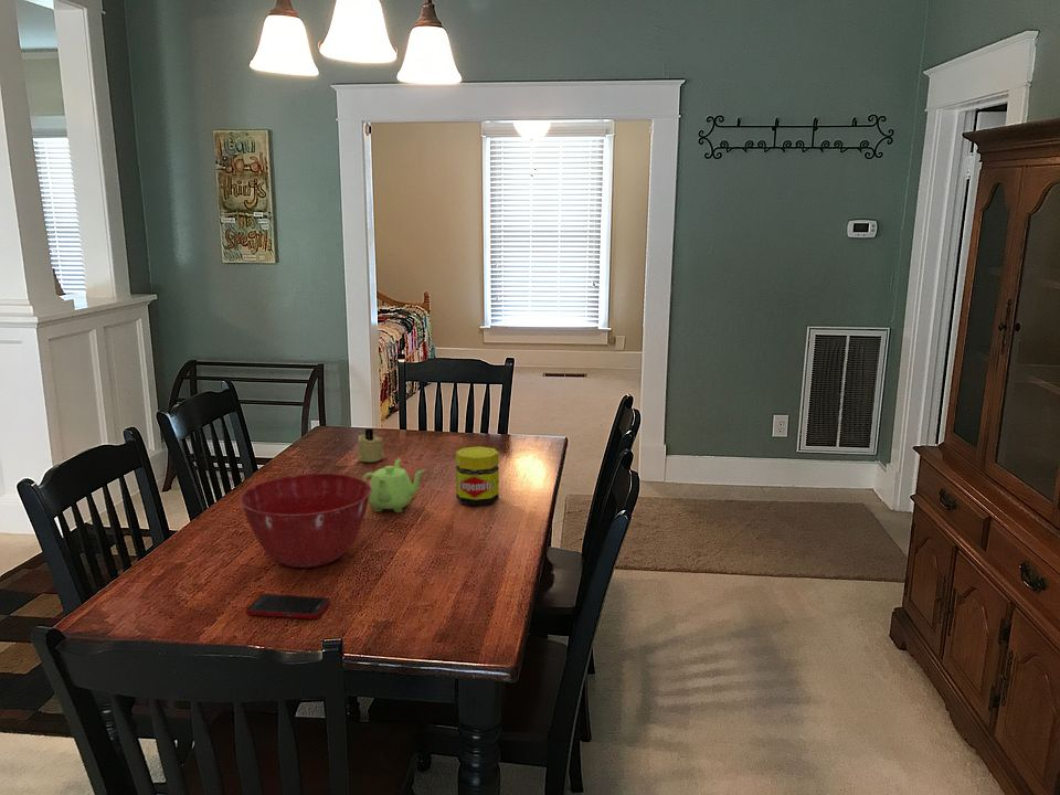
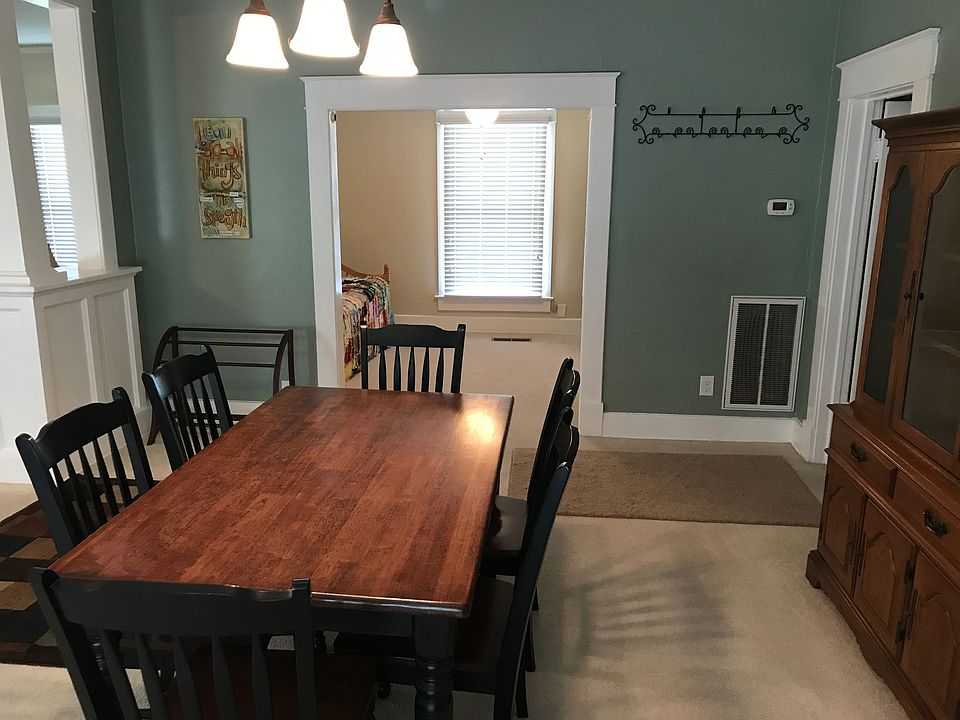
- jar (477, 476)
- mixing bowl (308, 523)
- cell phone (288, 606)
- teapot (393, 487)
- candle (371, 444)
